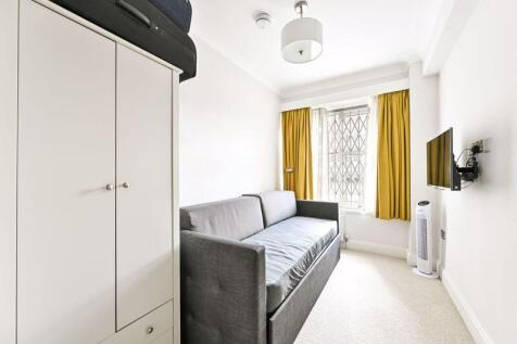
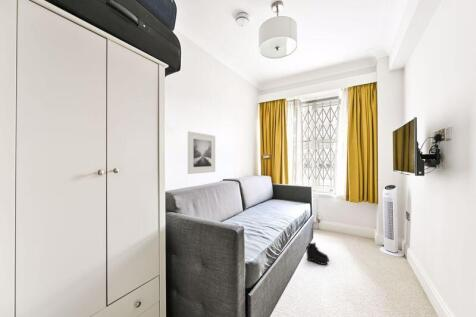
+ boots (317, 252)
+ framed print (202, 153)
